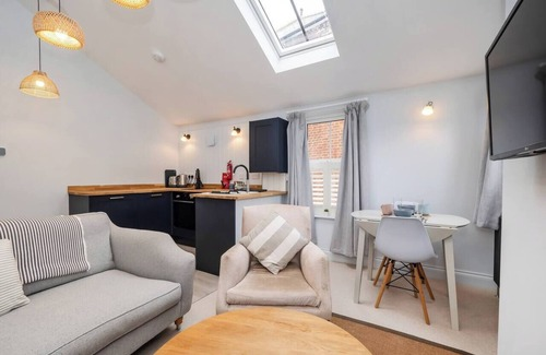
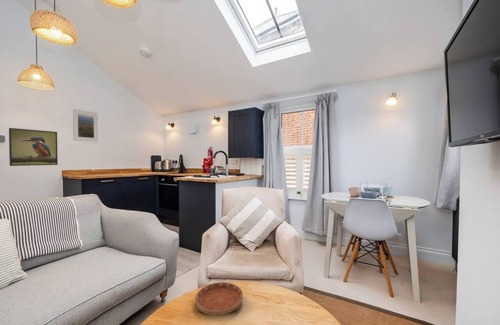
+ saucer (219, 298)
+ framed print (34, 147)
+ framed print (85, 126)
